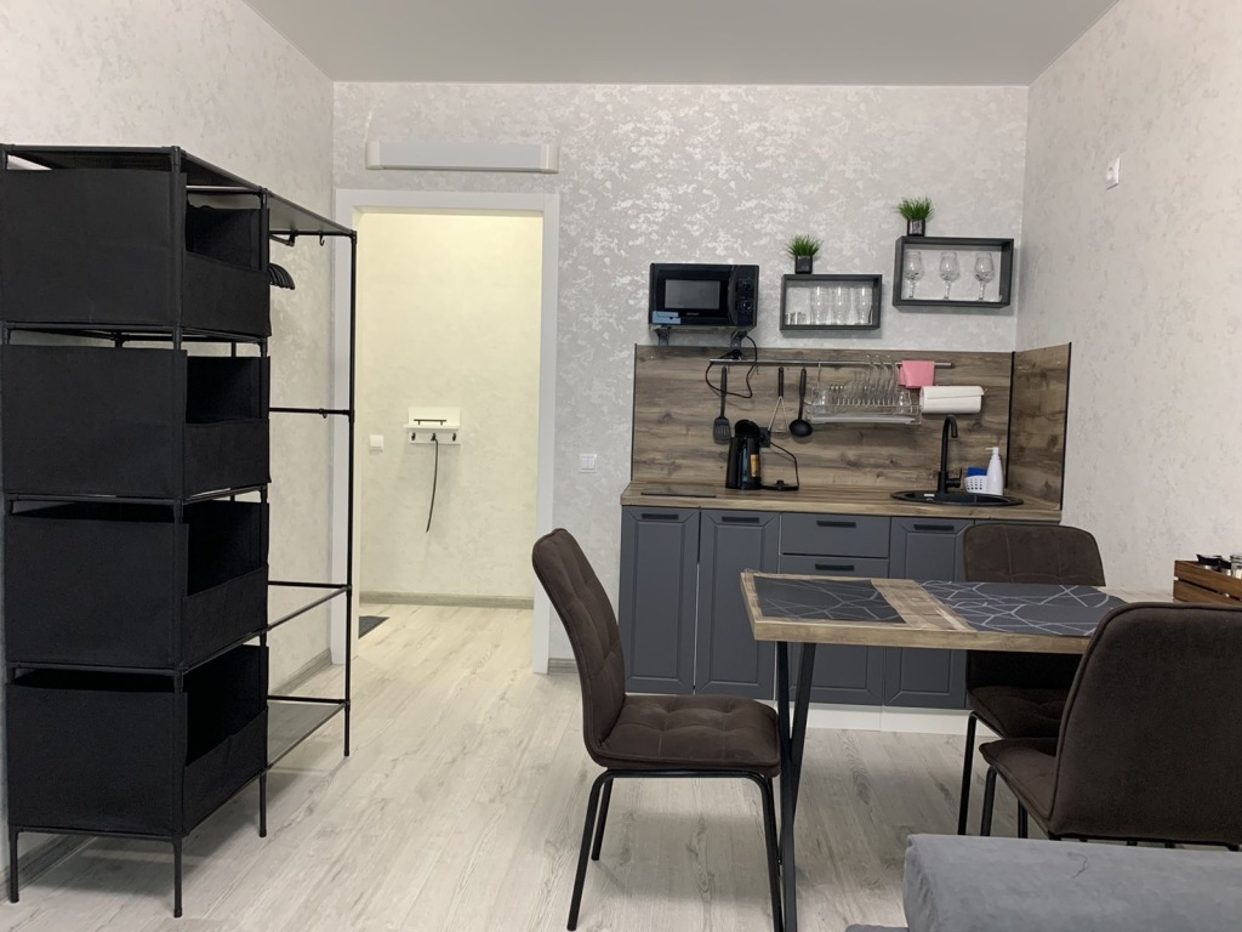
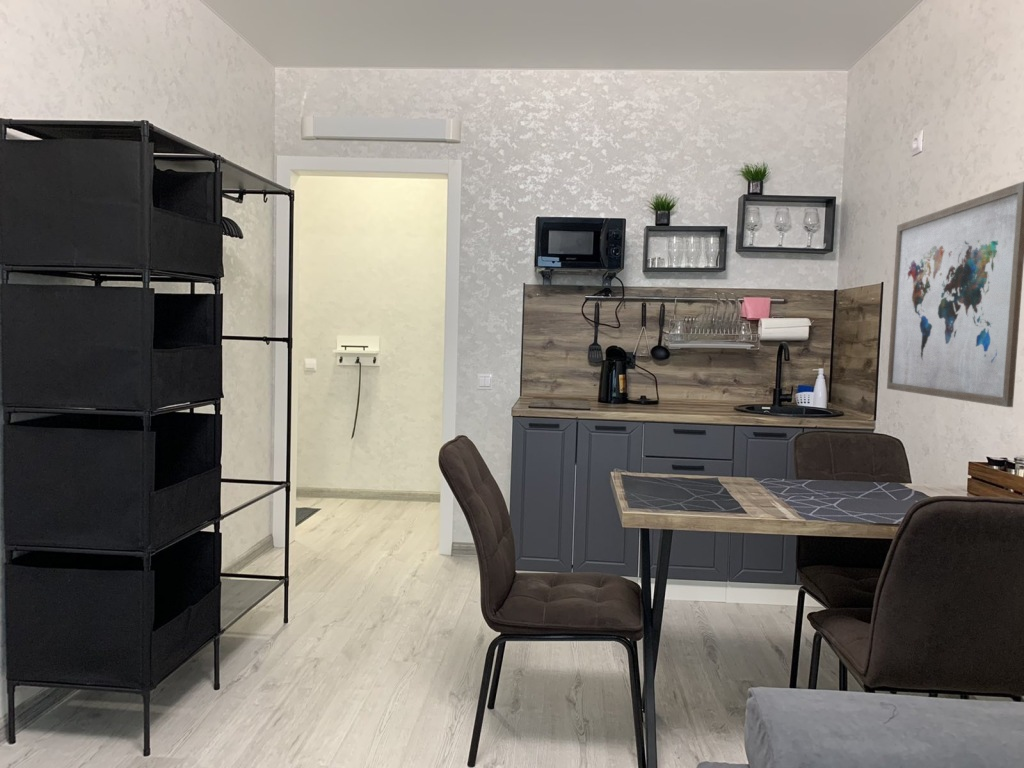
+ wall art (946, 302)
